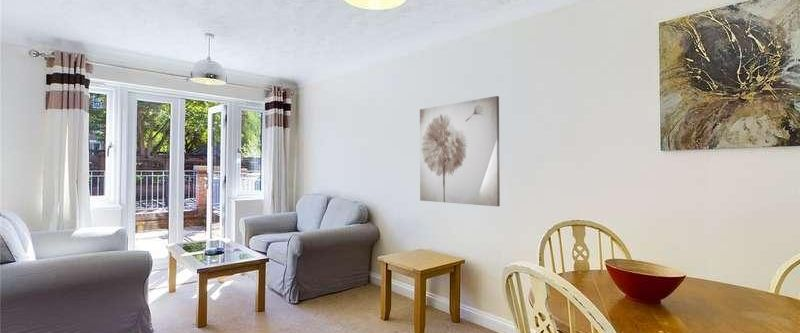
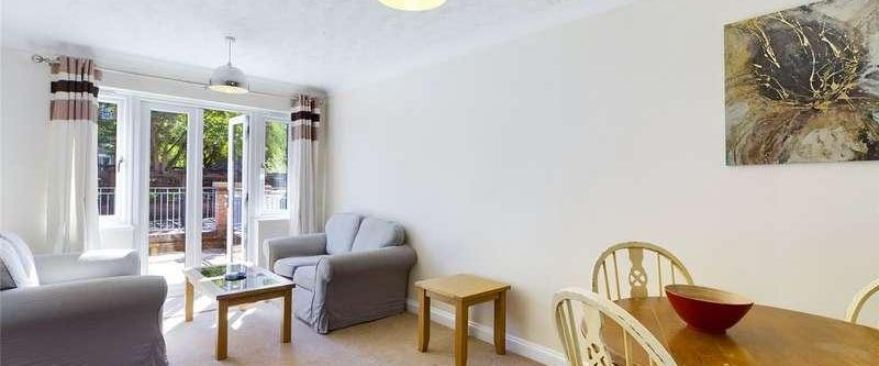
- wall art (455, 153)
